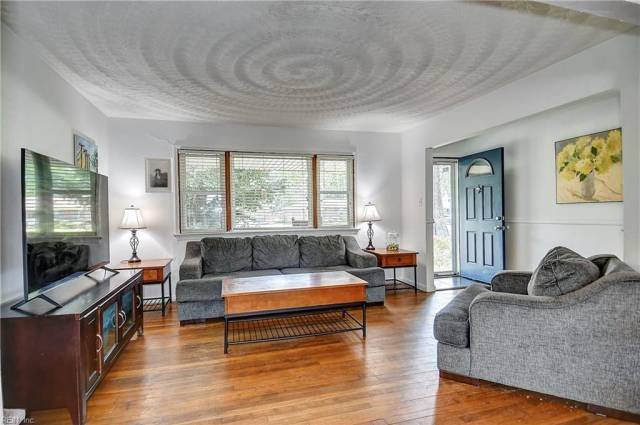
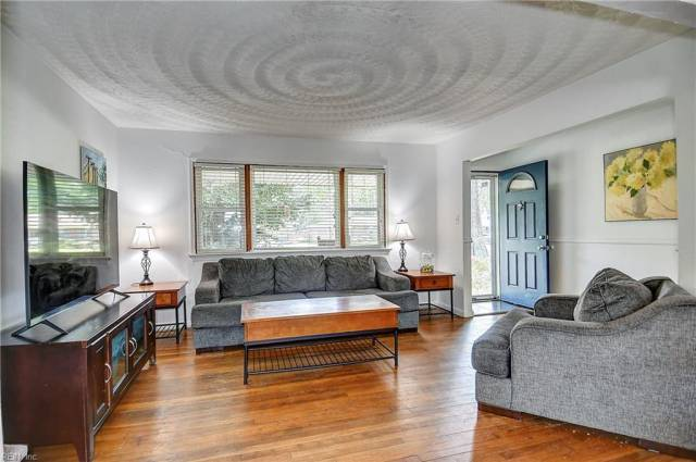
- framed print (159, 175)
